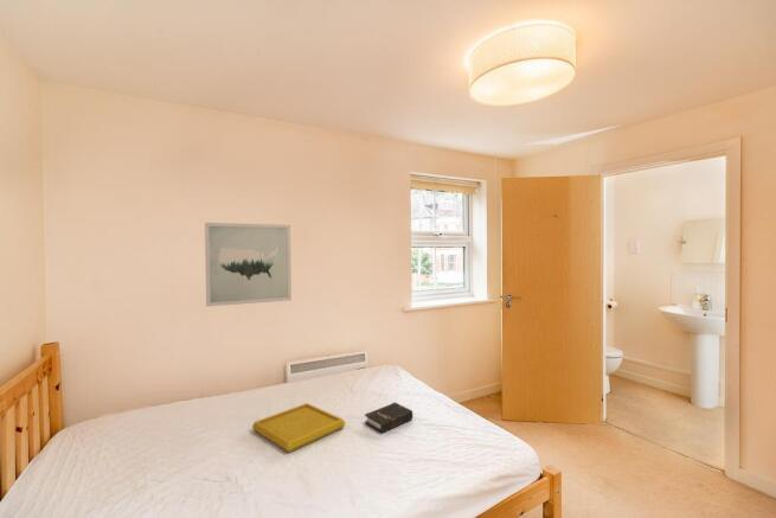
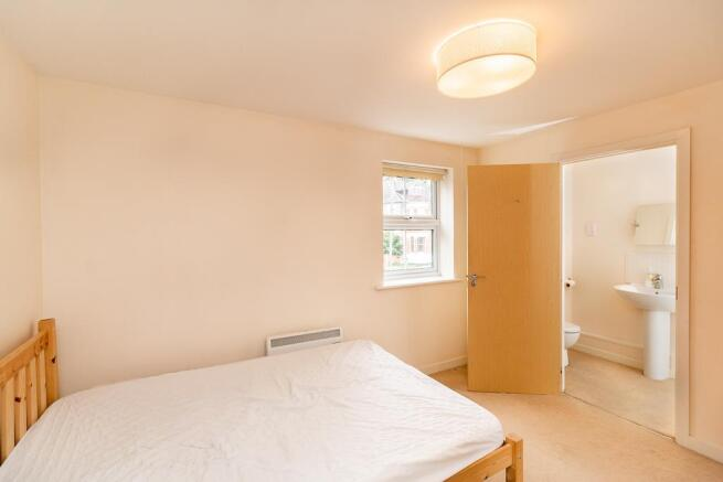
- wall art (250, 263)
- hardback book (389, 416)
- serving tray (299, 424)
